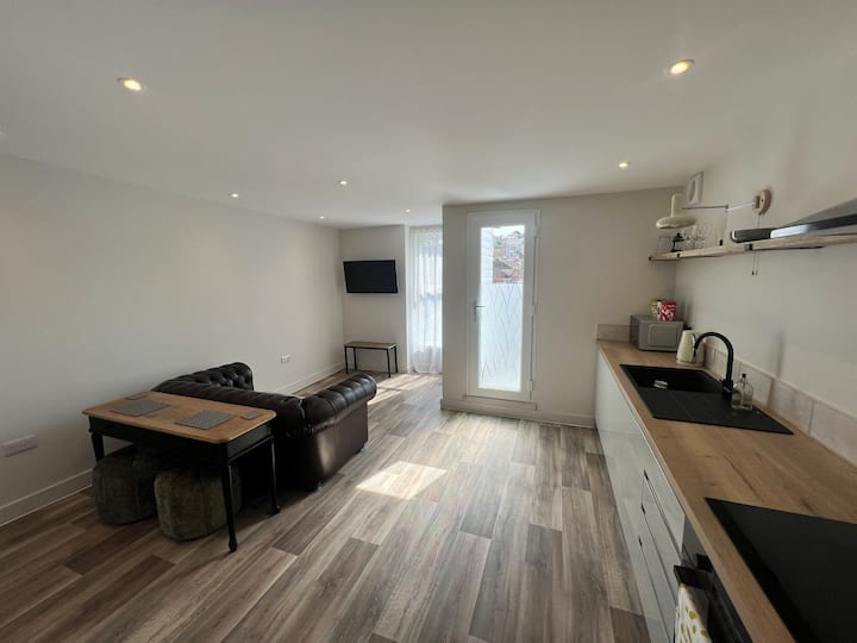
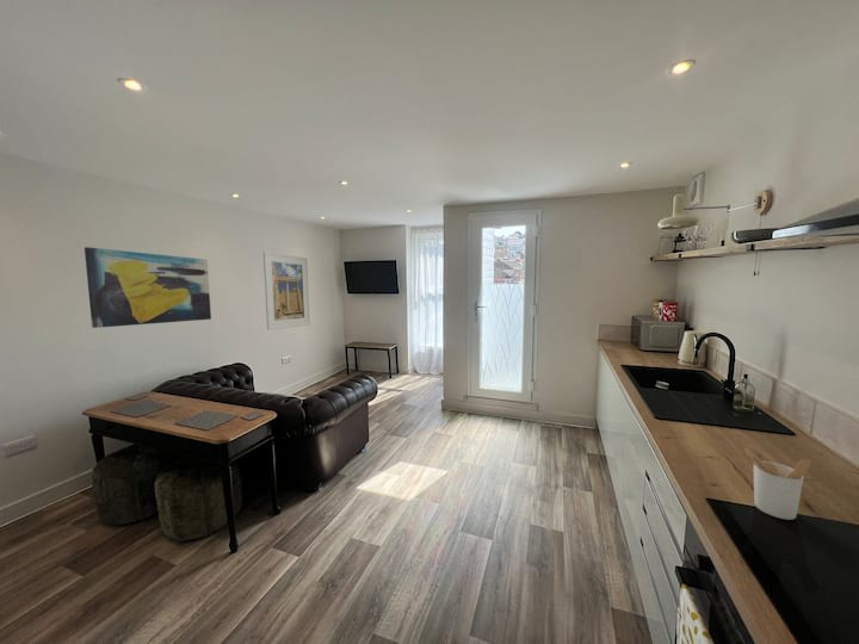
+ utensil holder (771, 481)
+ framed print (288, 291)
+ wall art (157, 289)
